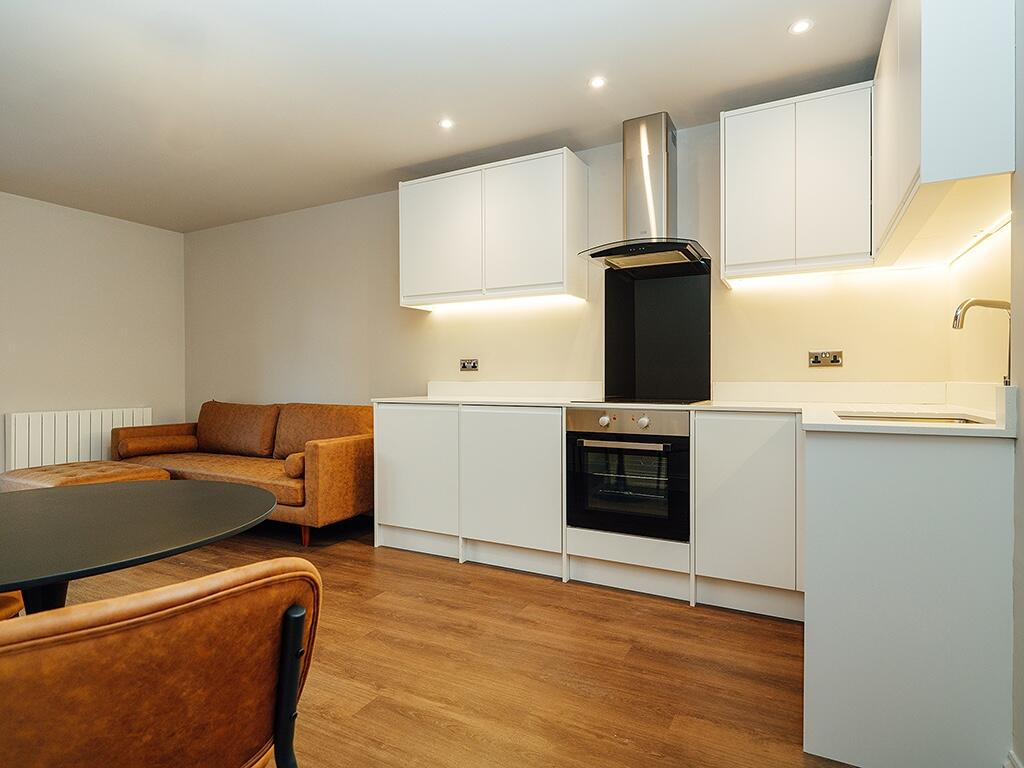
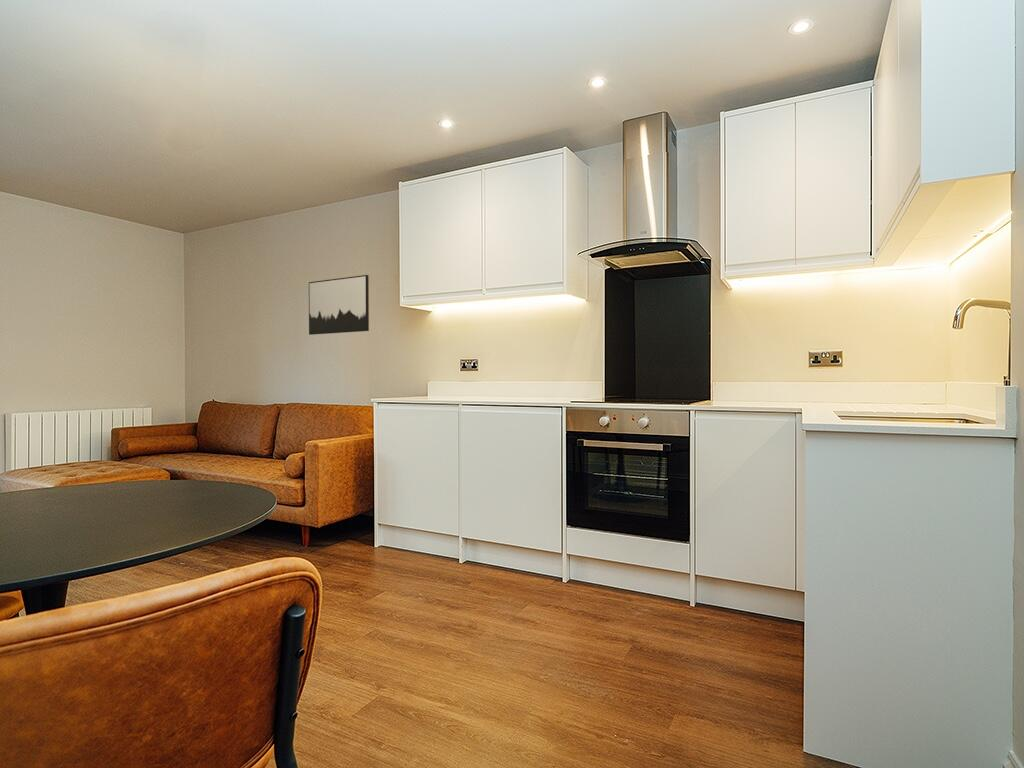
+ wall art (337, 305)
